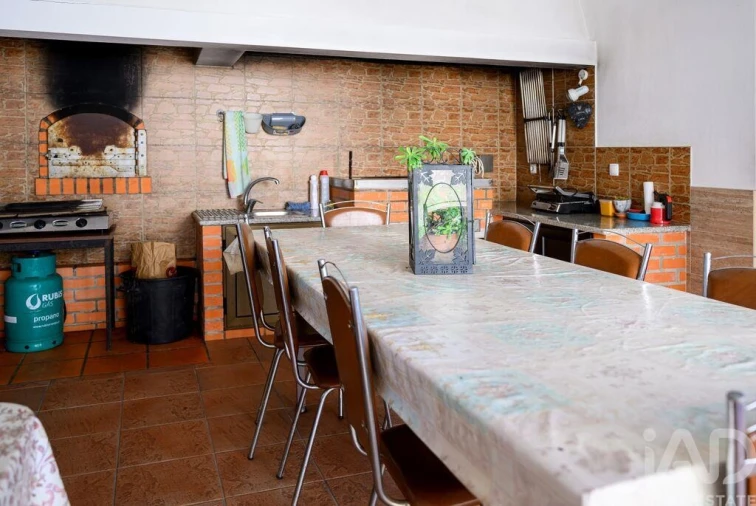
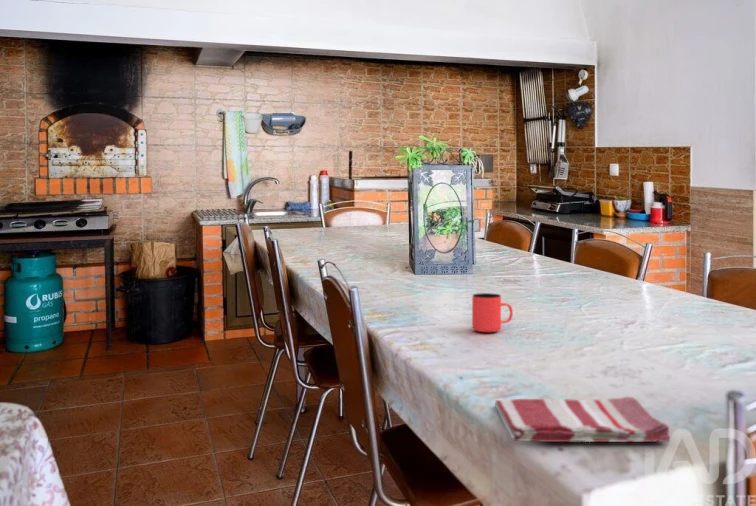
+ dish towel (576, 416)
+ cup (492, 312)
